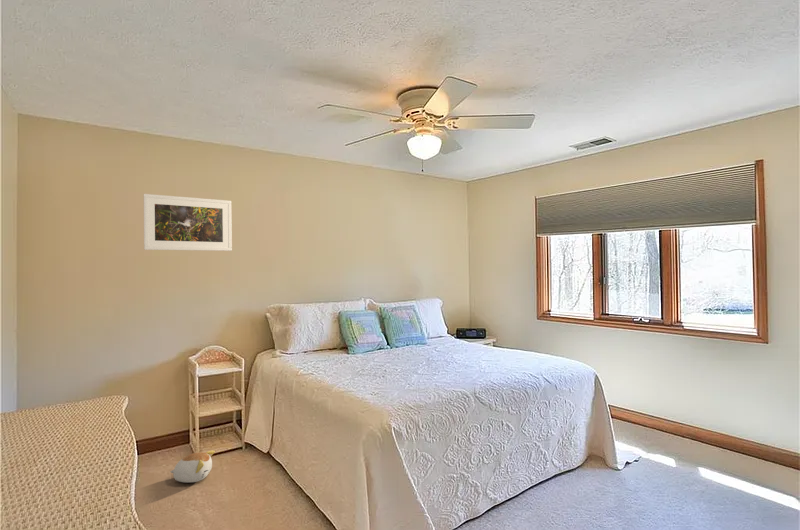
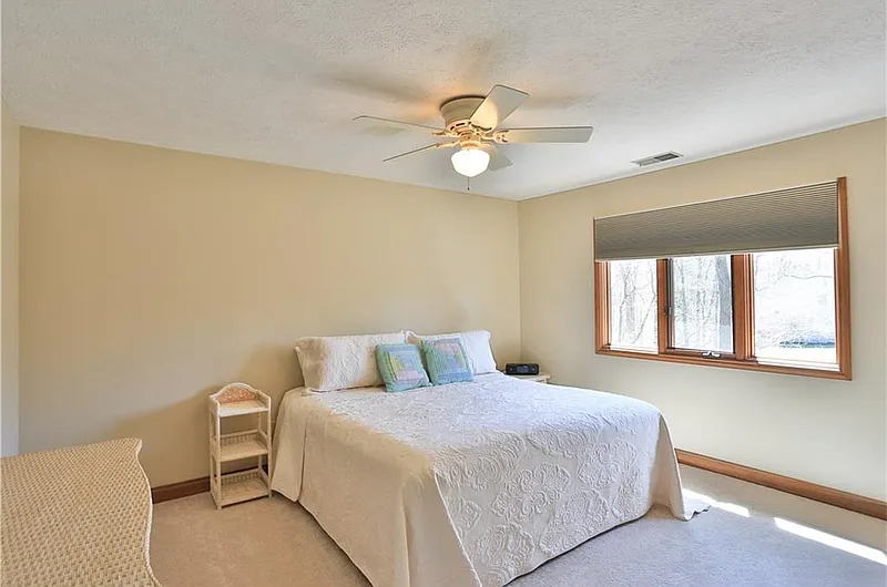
- plush toy (190, 466)
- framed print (190, 223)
